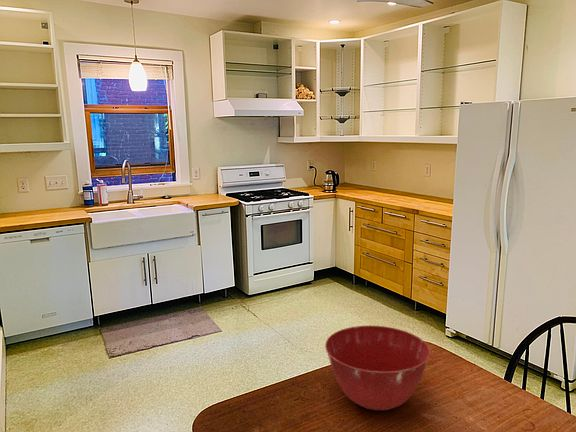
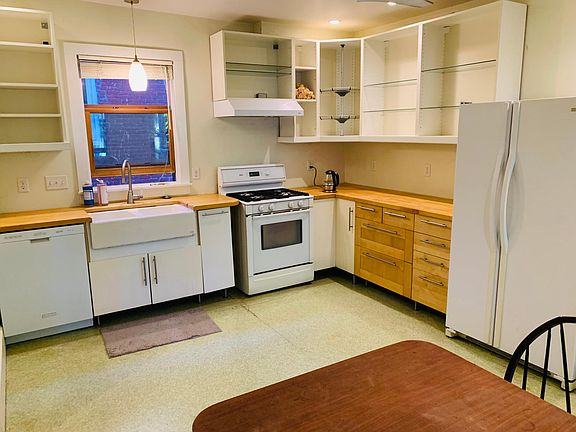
- mixing bowl (376, 370)
